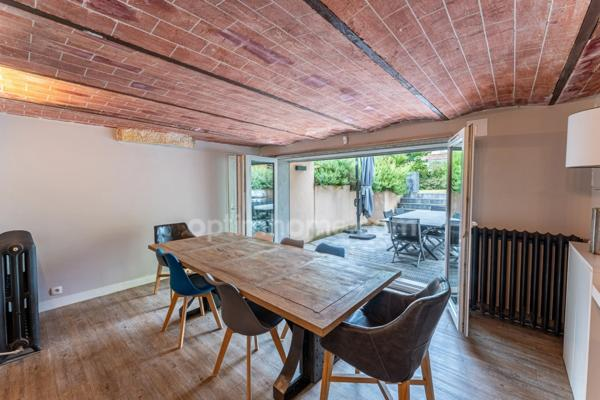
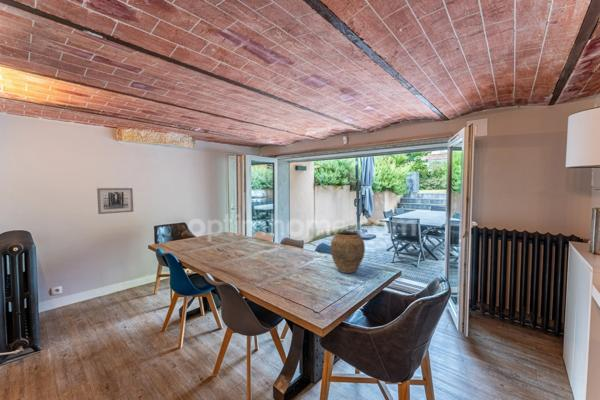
+ vase (347, 252)
+ wall art (116, 200)
